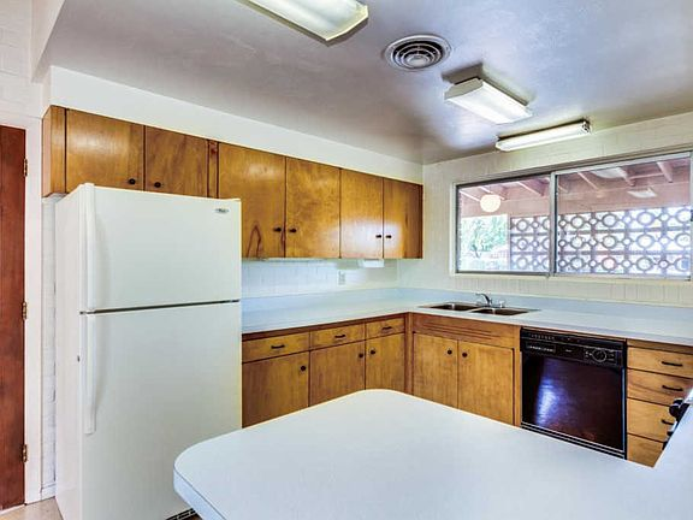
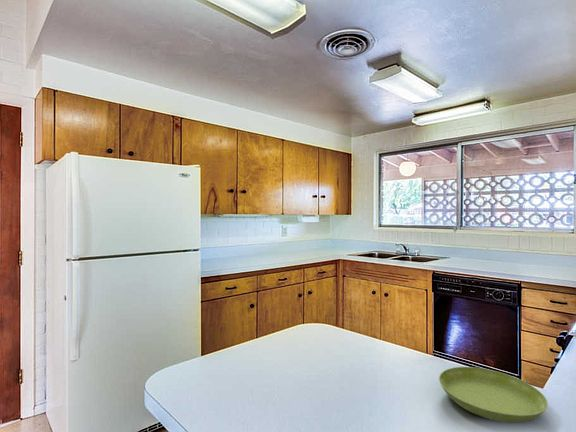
+ saucer (489, 394)
